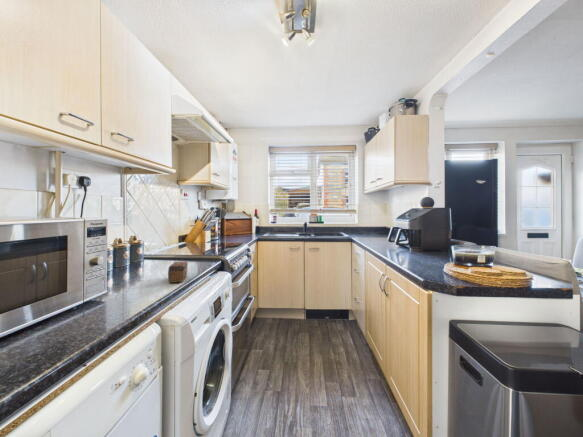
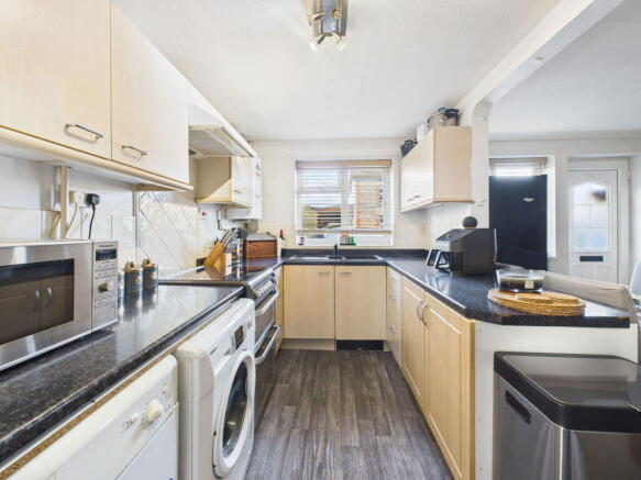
- tea box (178, 271)
